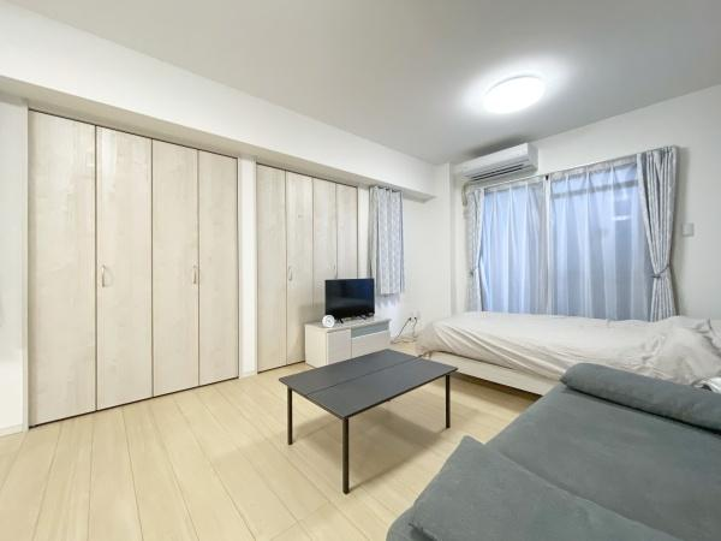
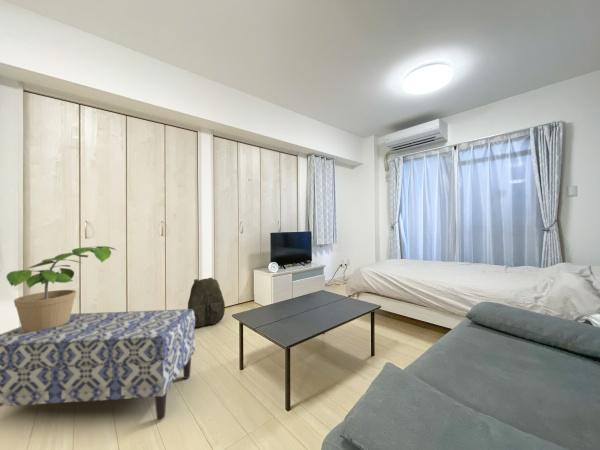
+ bench (101, 361)
+ potted plant (62, 290)
+ backpack (205, 300)
